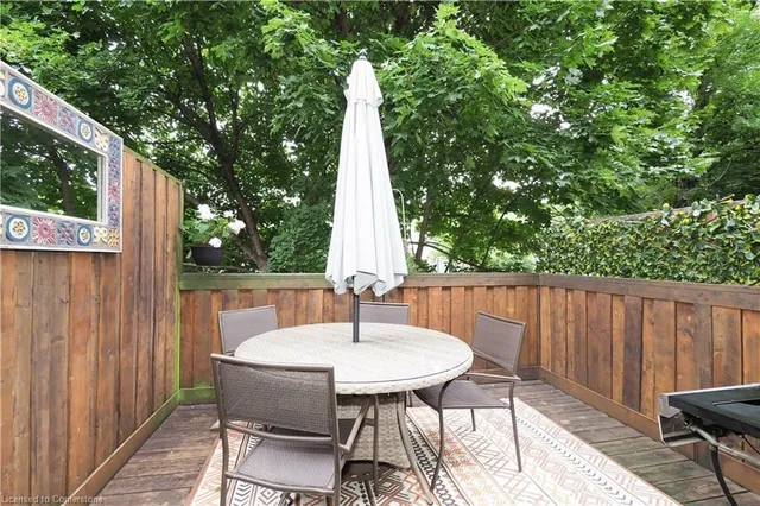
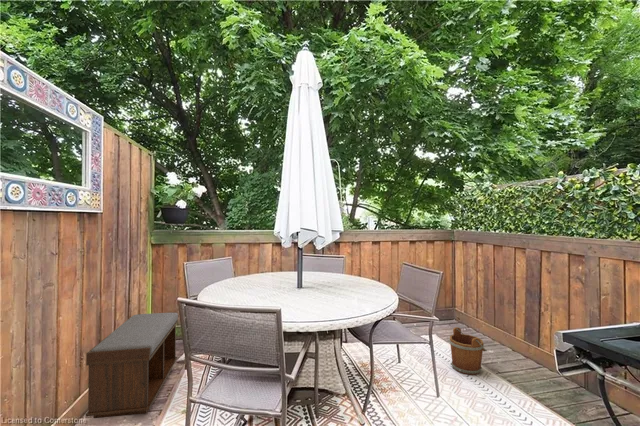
+ bench (140, 357)
+ bucket (467, 350)
